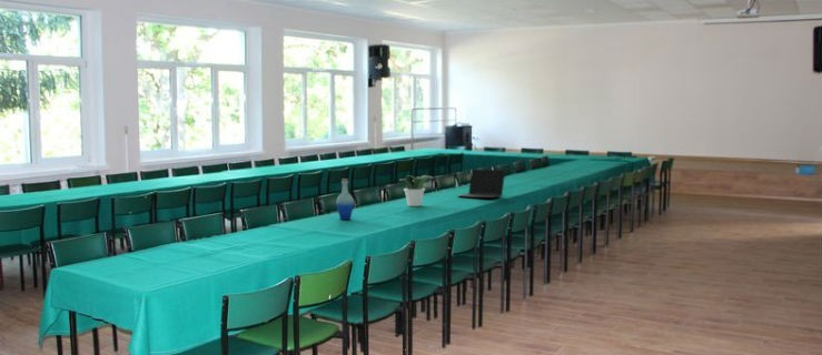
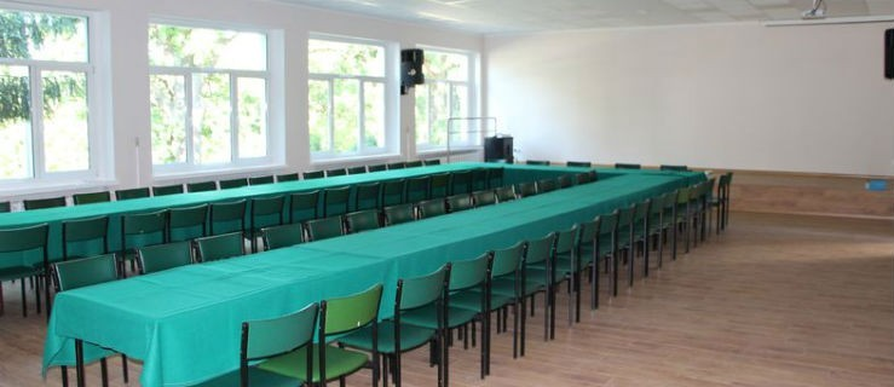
- potted plant (417, 190)
- bottle (345, 199)
- laptop (481, 183)
